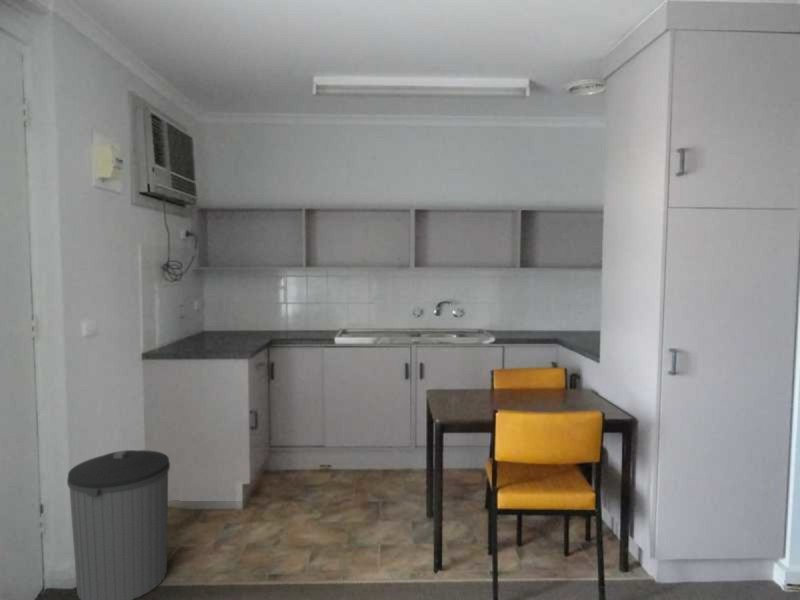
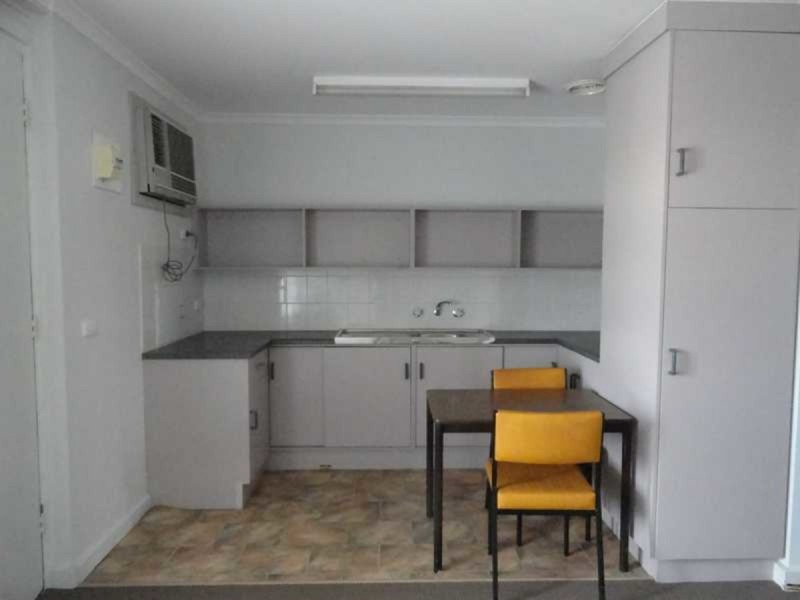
- trash can (121, 517)
